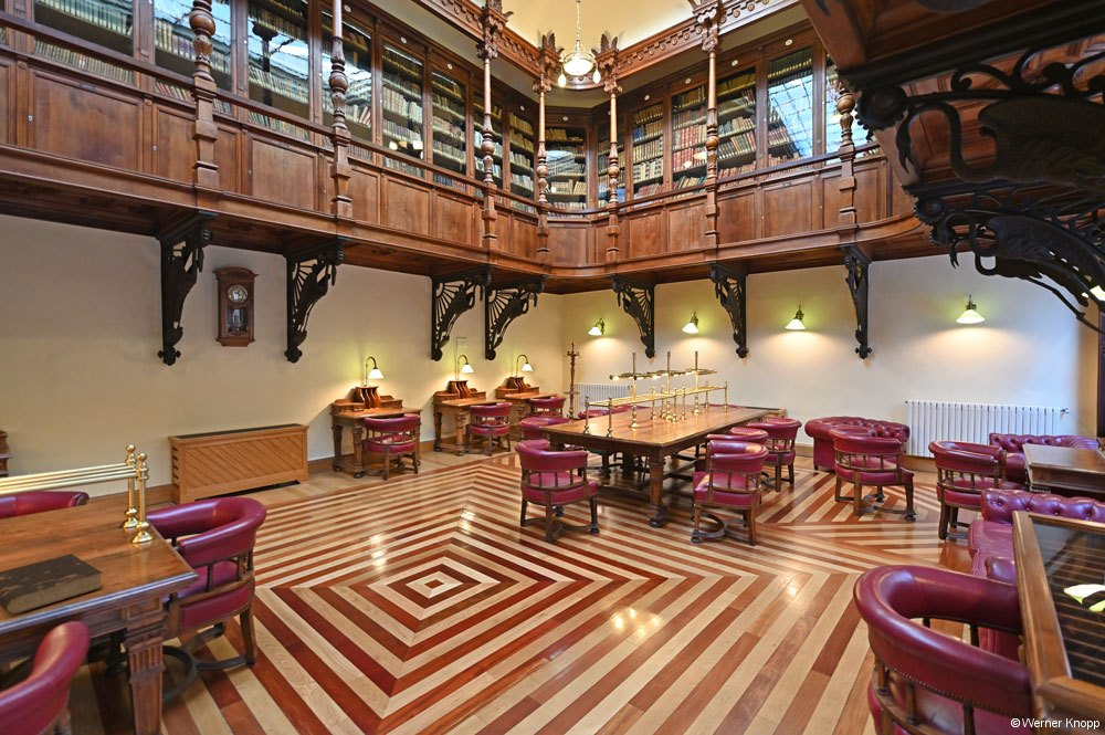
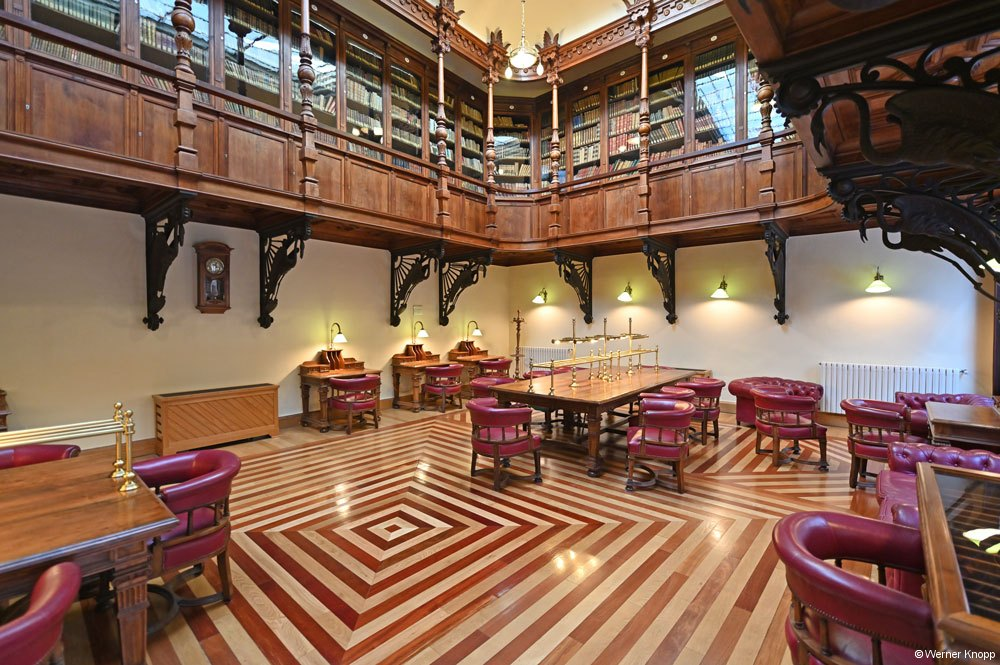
- book (42, 581)
